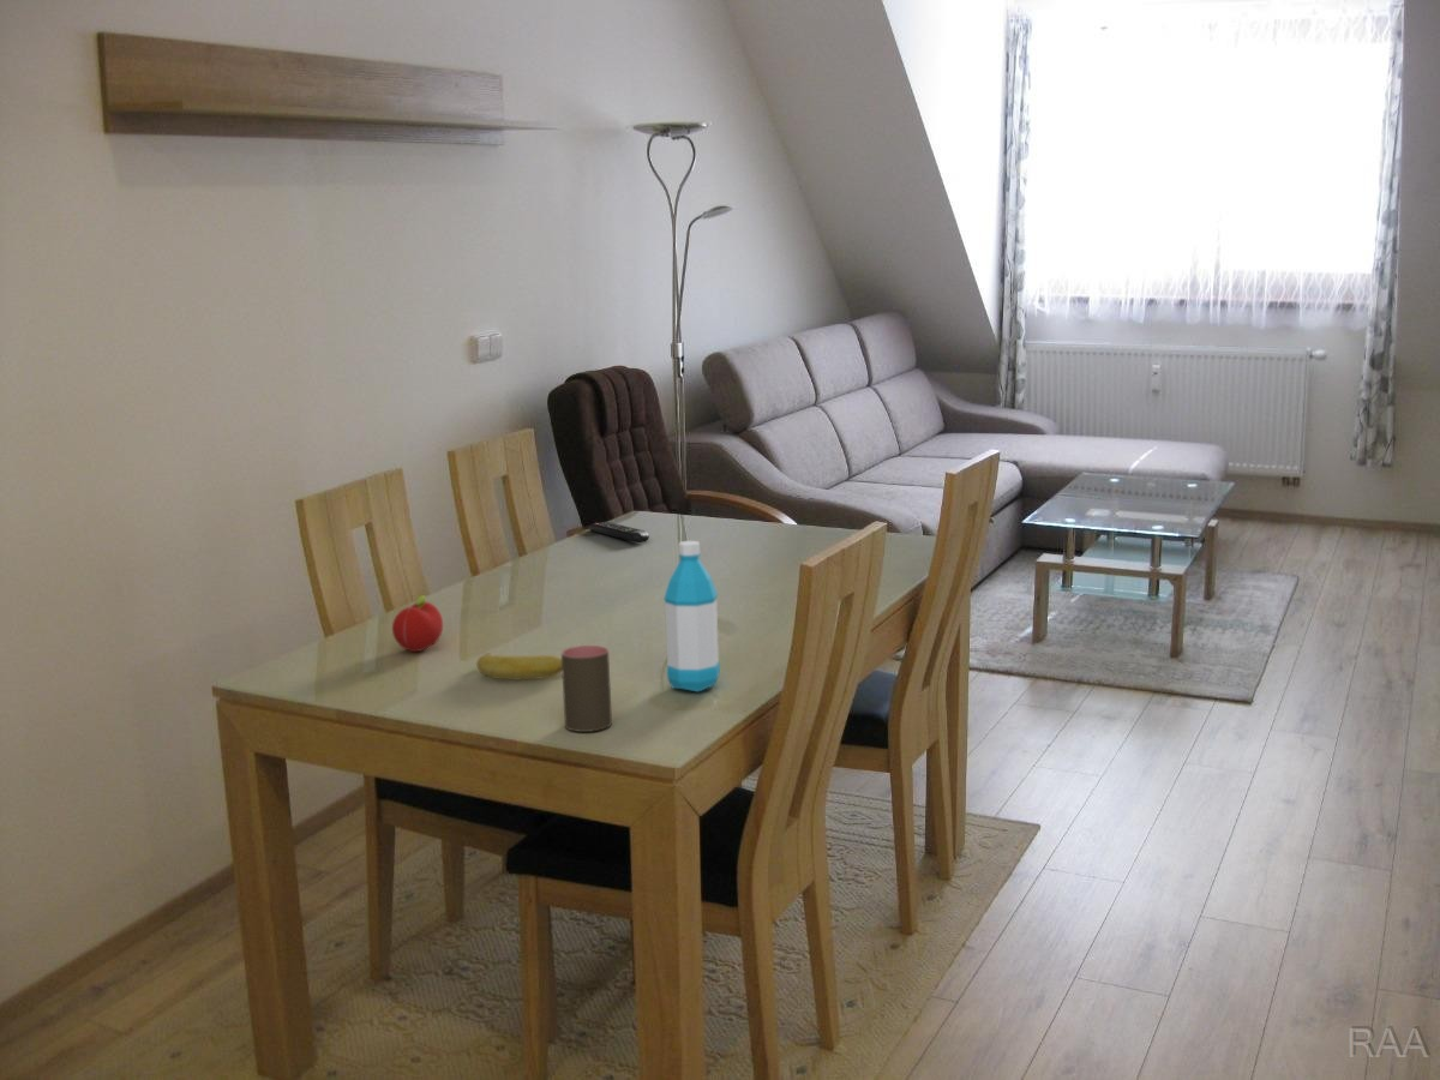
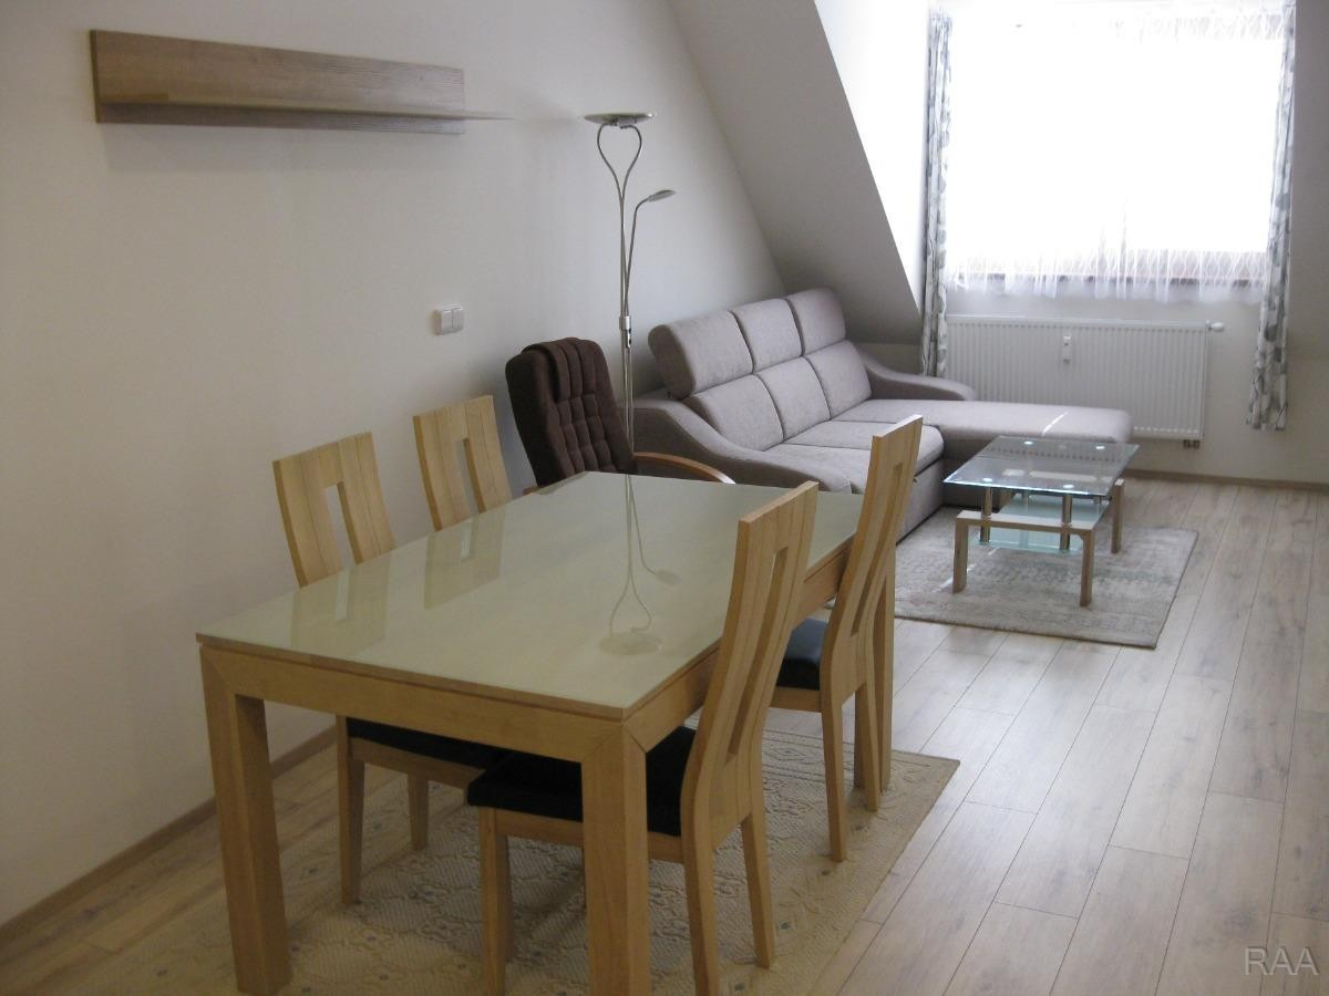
- cup (586, 688)
- remote control (618, 532)
- fruit (416, 623)
- banana (521, 662)
- water bottle (691, 614)
